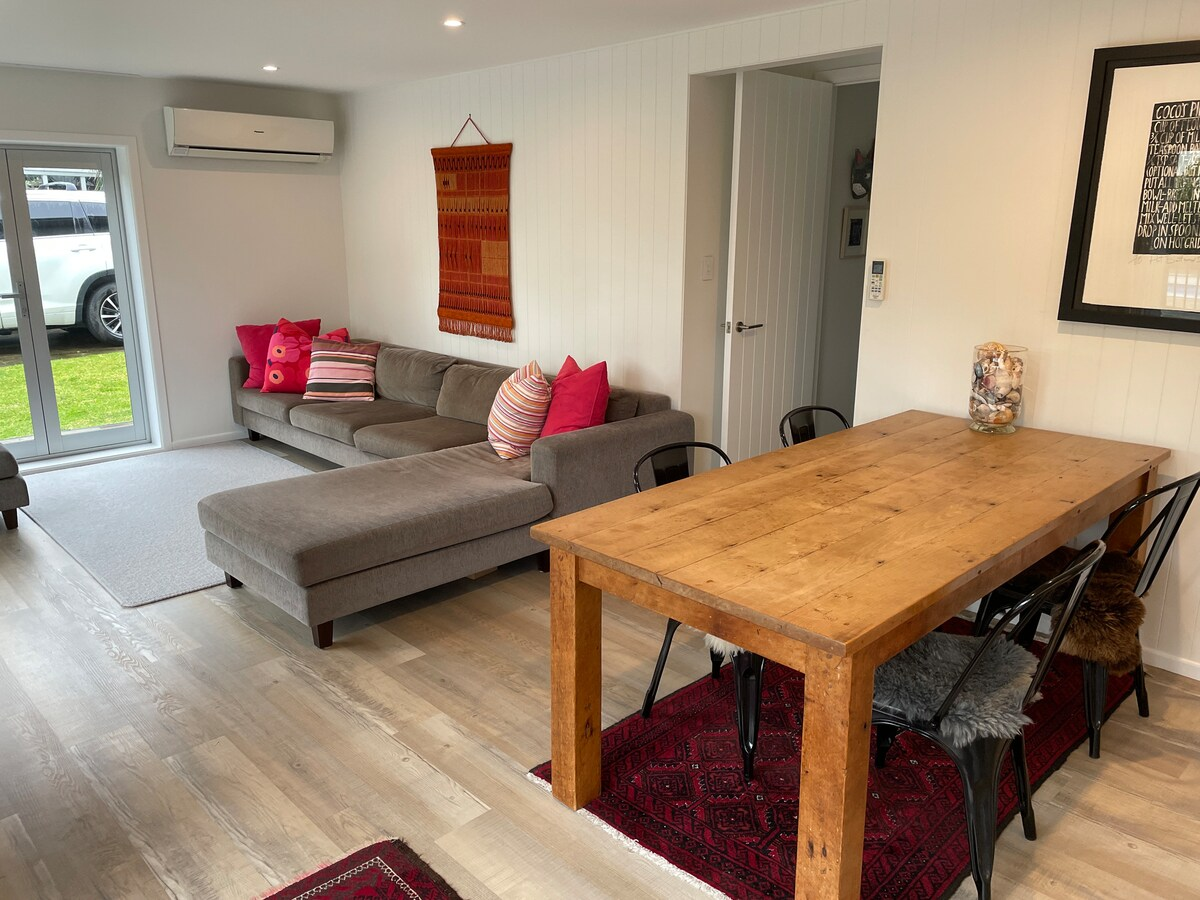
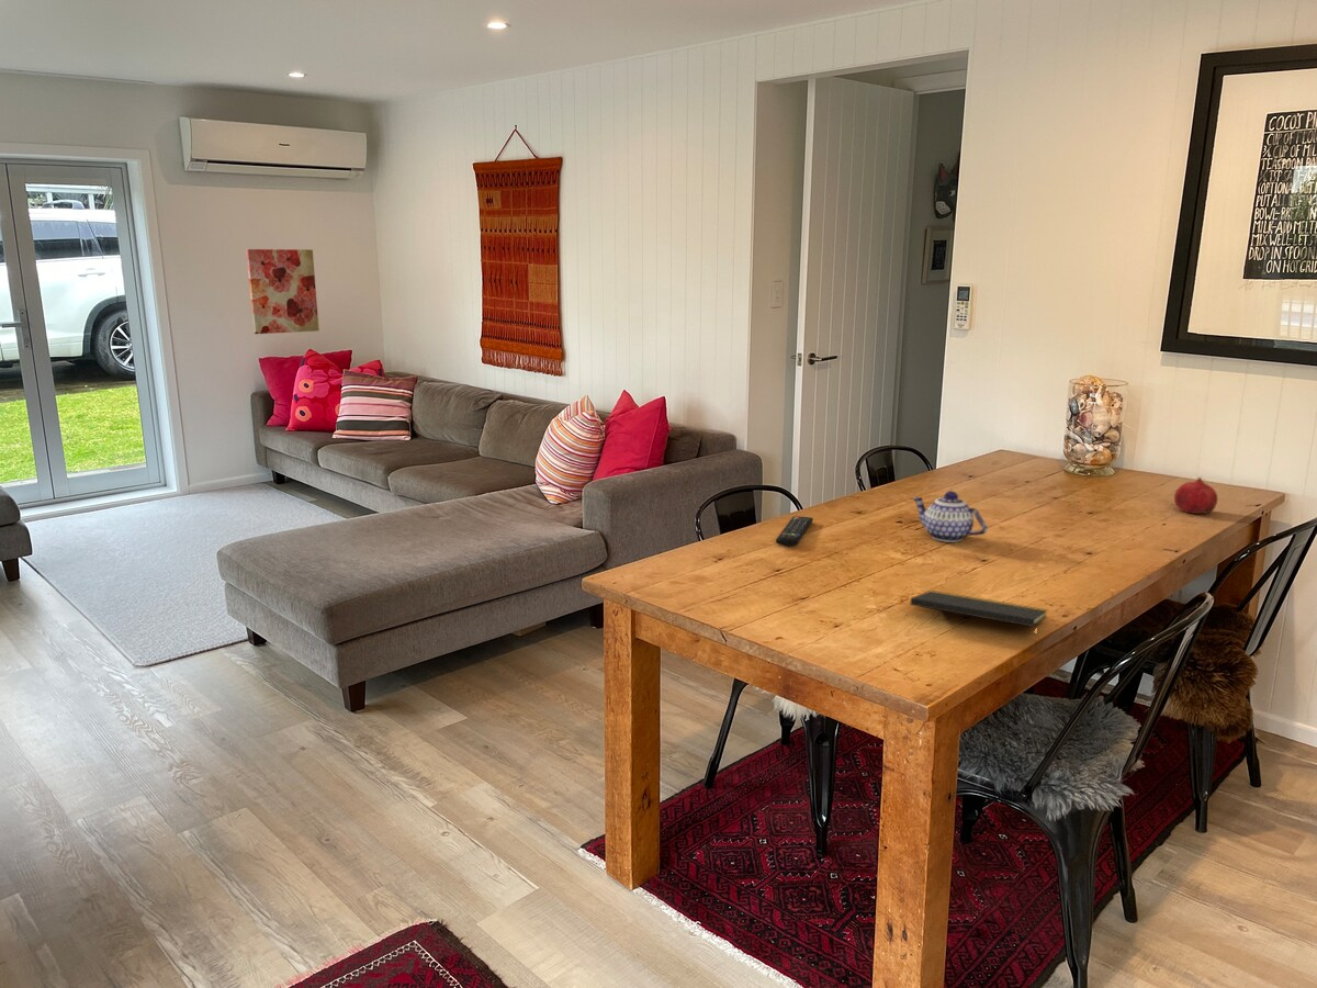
+ teapot (948, 514)
+ wall art (283, 291)
+ remote control (795, 530)
+ notepad (979, 607)
+ fruit (1195, 494)
